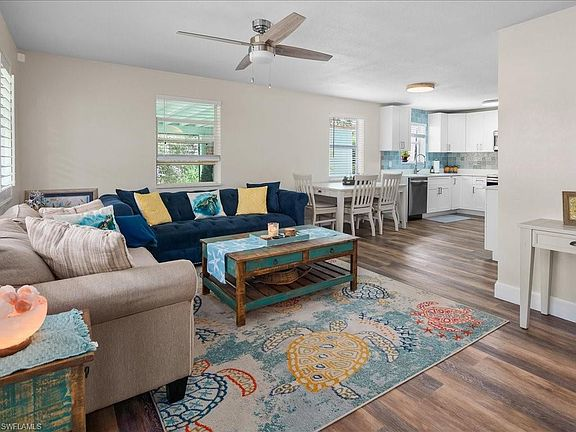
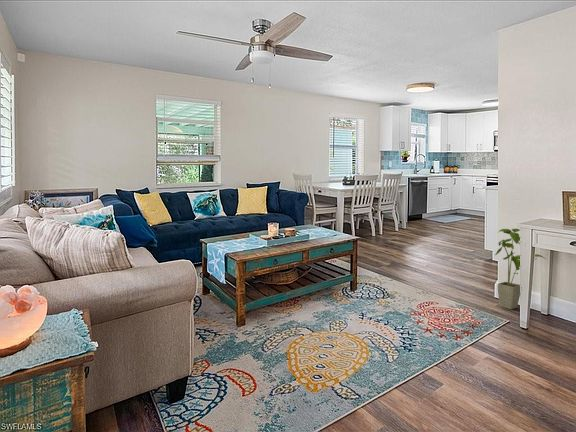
+ house plant (516, 269)
